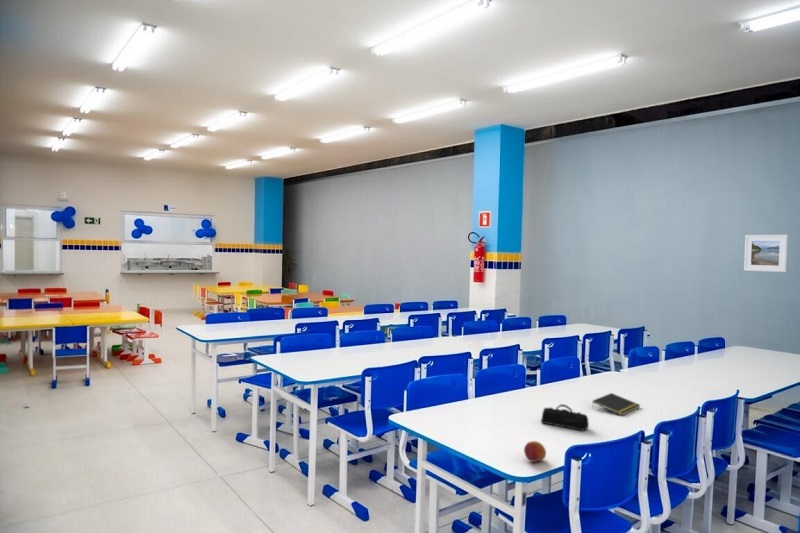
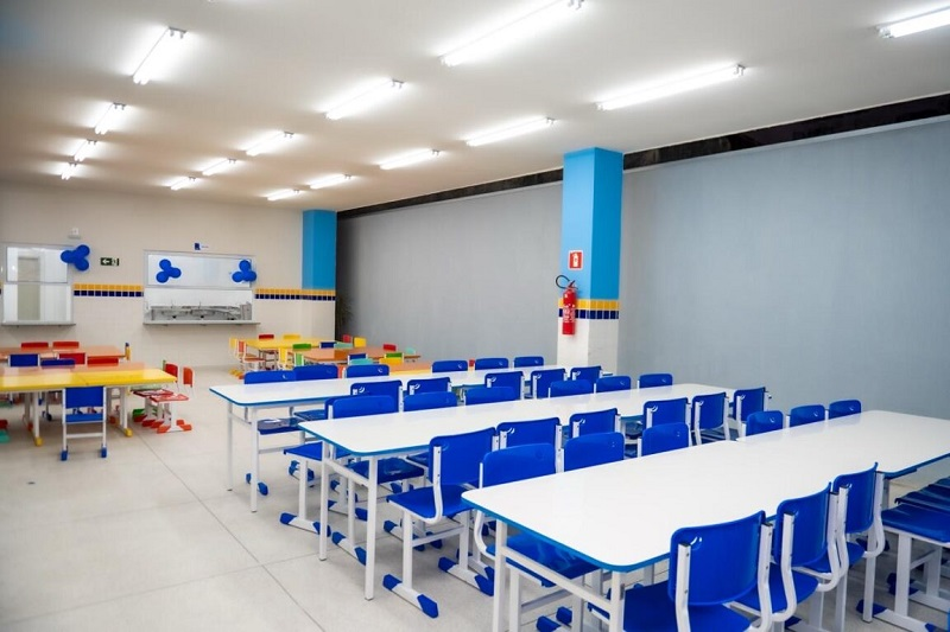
- notepad (616, 403)
- fruit (534, 450)
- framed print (765, 253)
- pencil case (564, 414)
